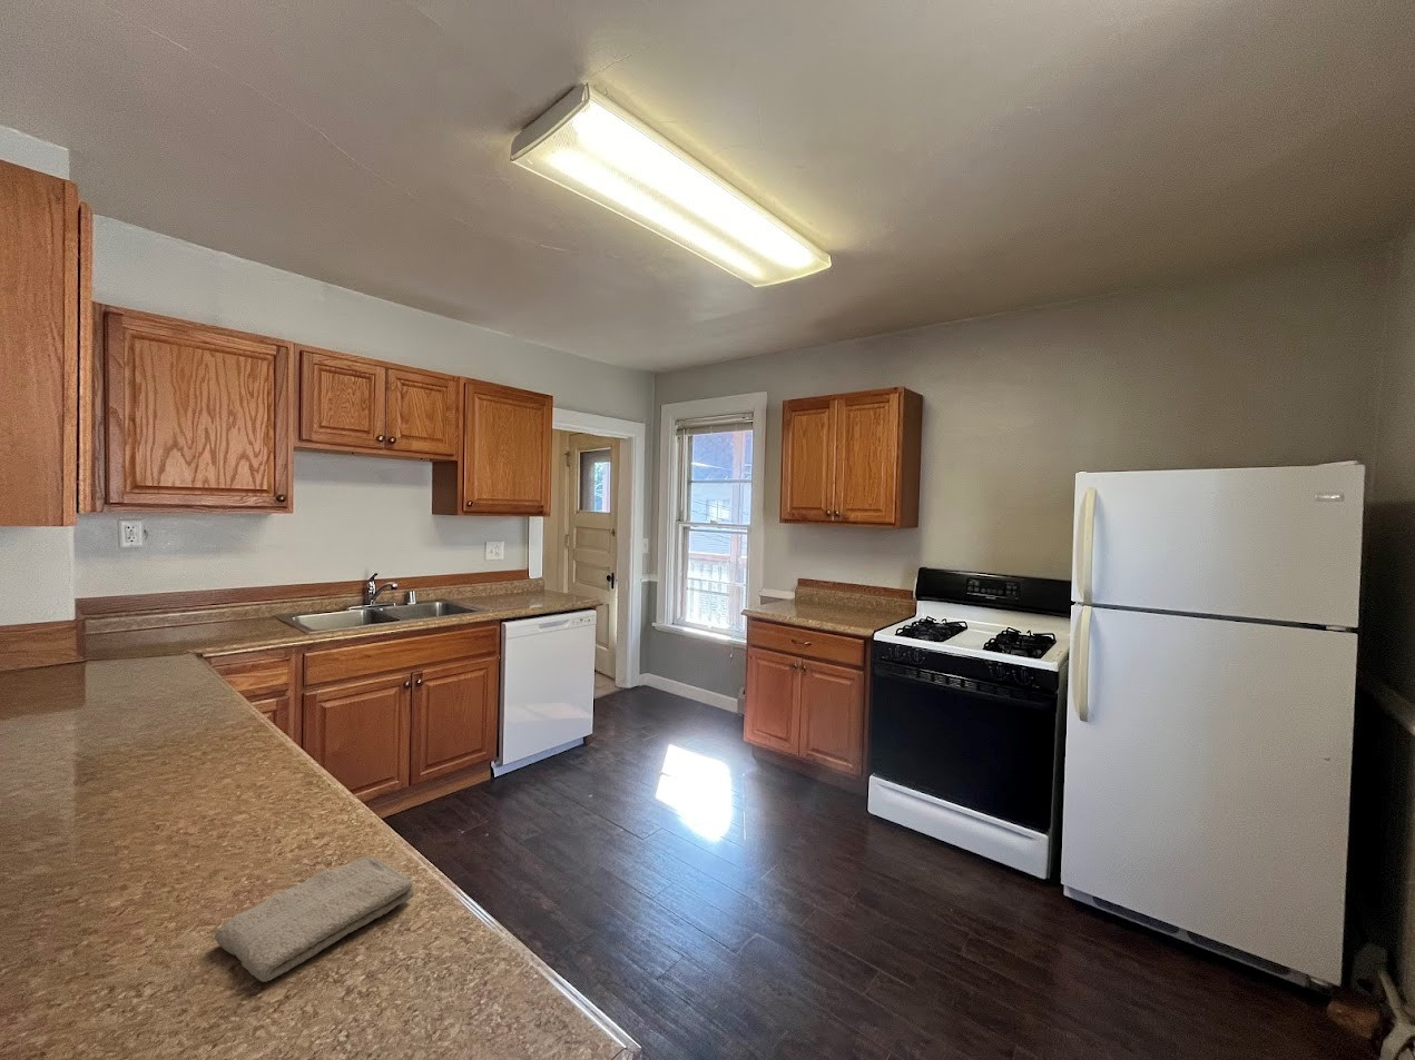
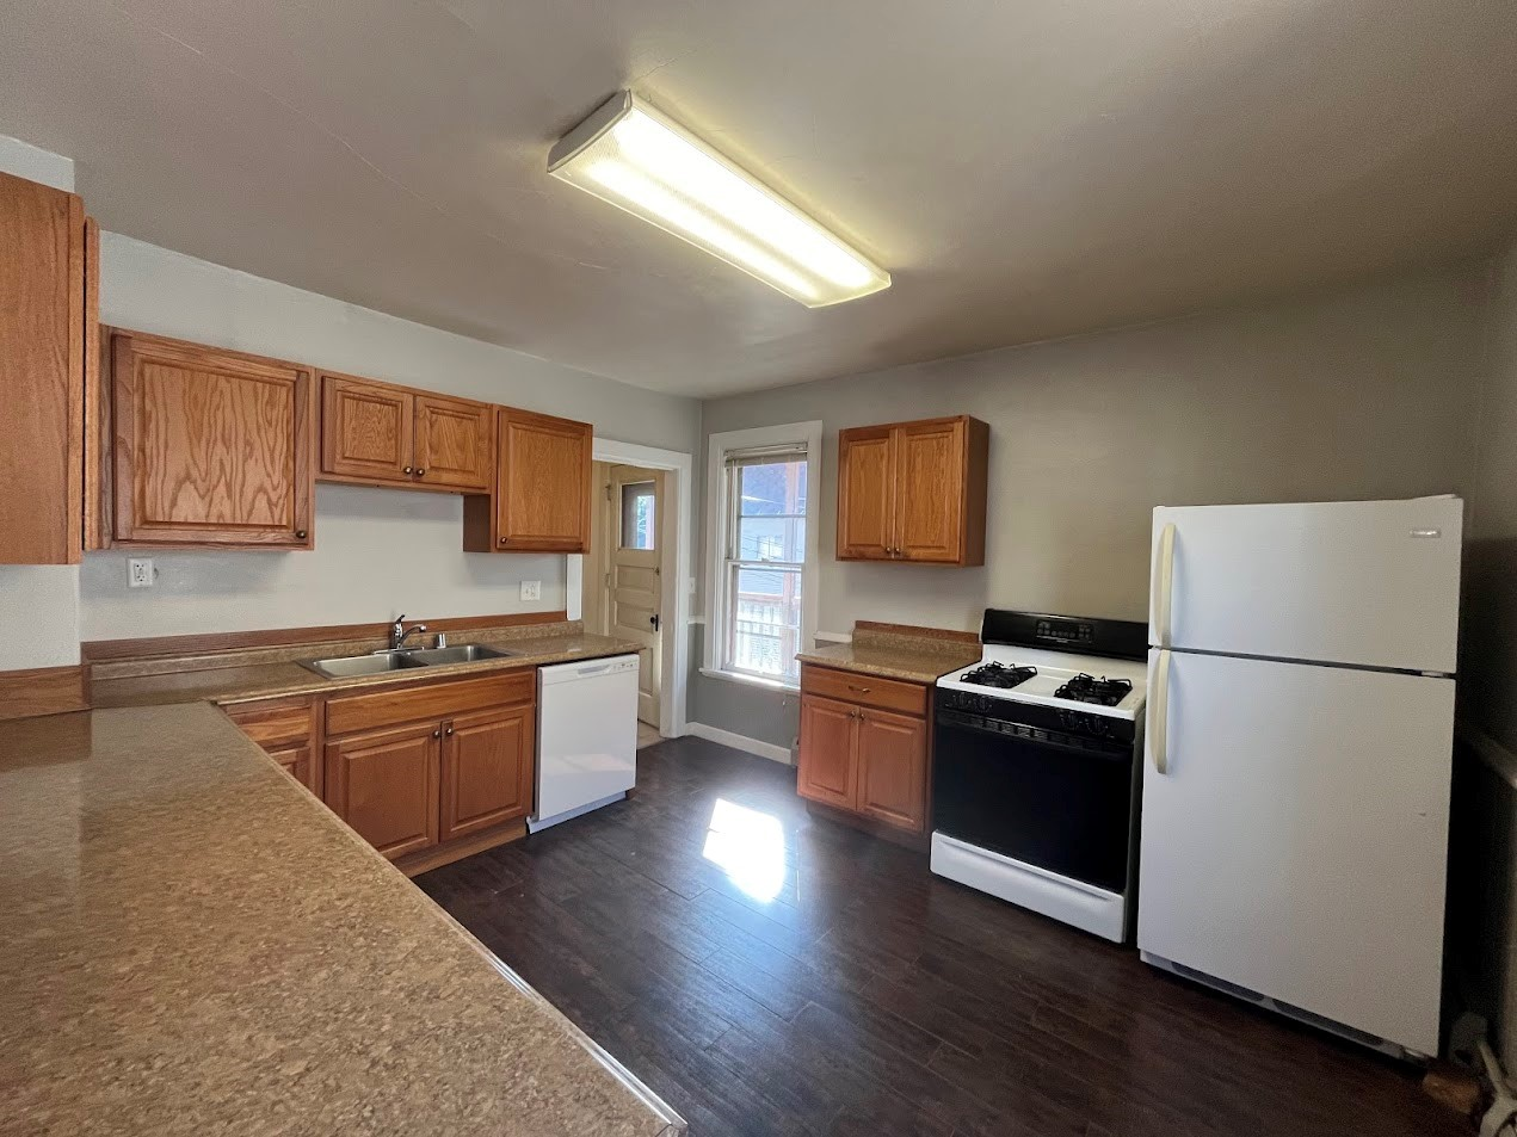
- washcloth (323, 909)
